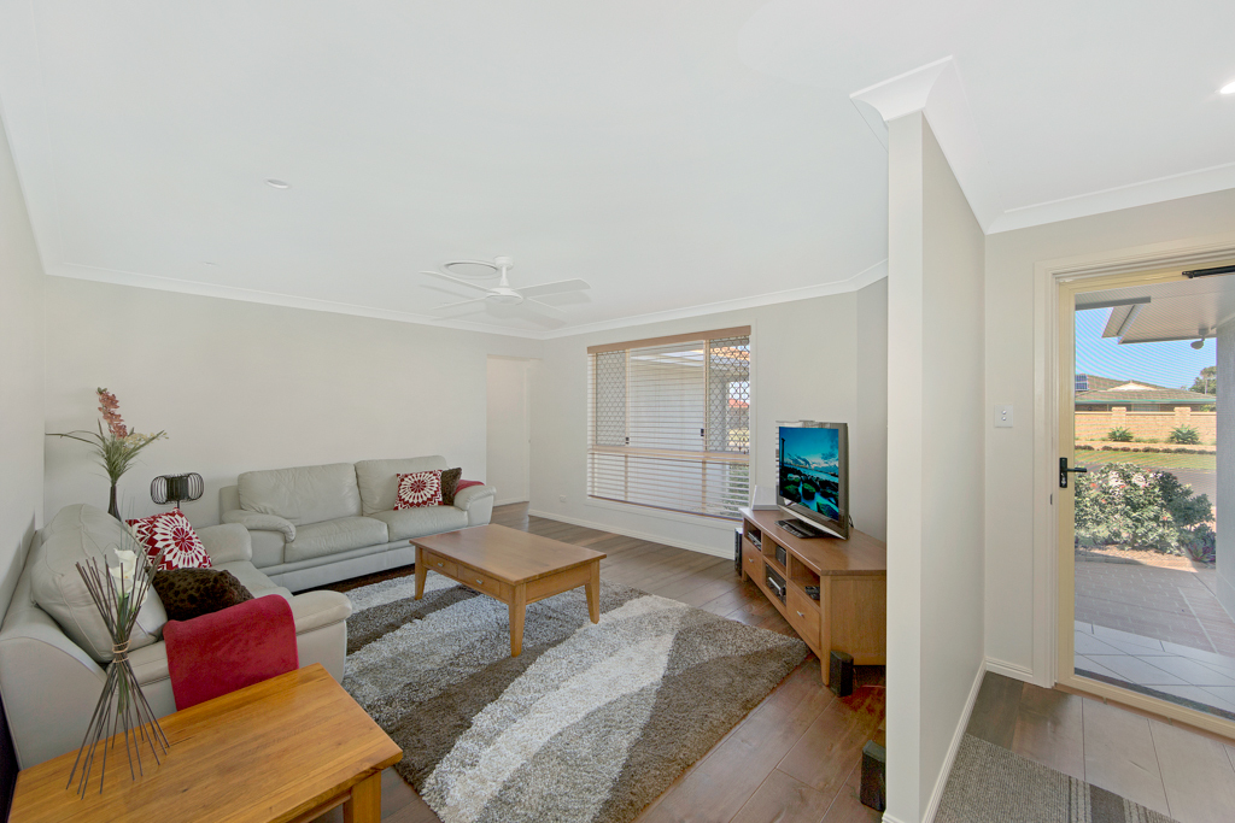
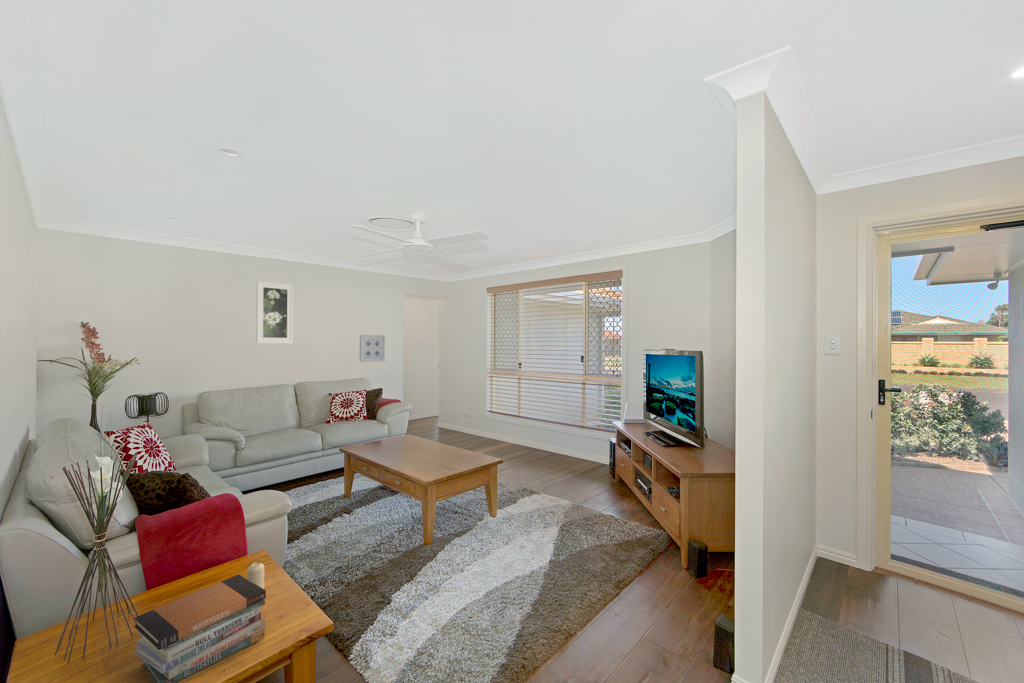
+ book stack (203, 627)
+ wall art (372, 348)
+ candle (255, 577)
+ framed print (275, 313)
